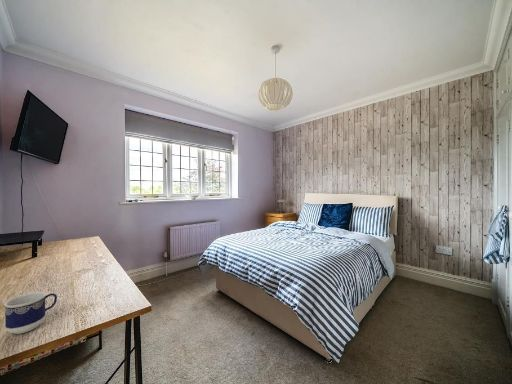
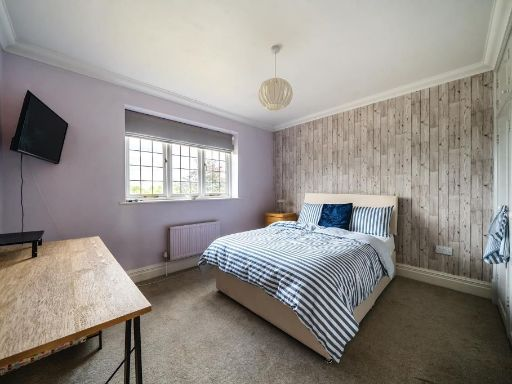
- cup (32, 311)
